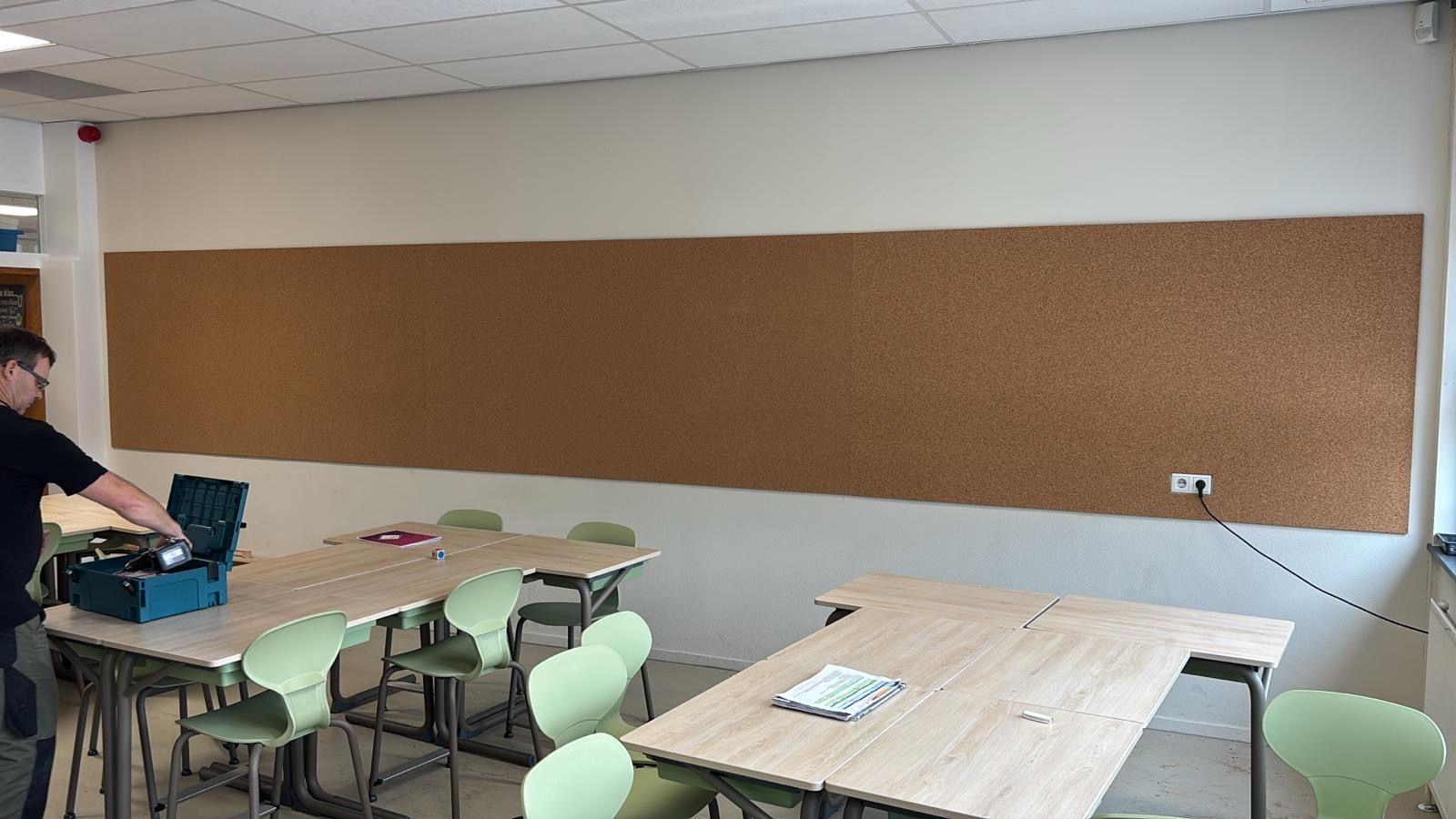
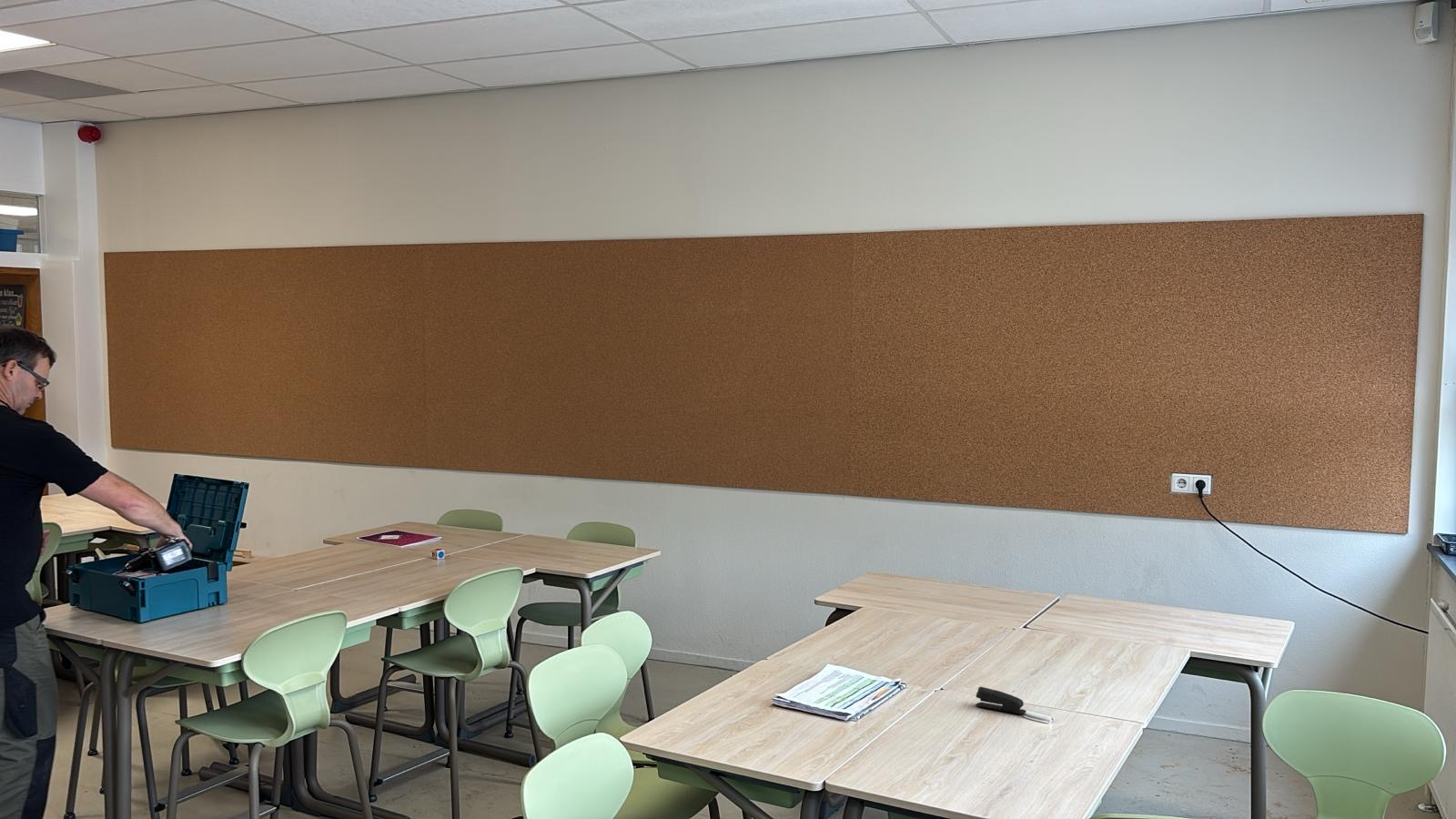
+ stapler (1000, 700)
